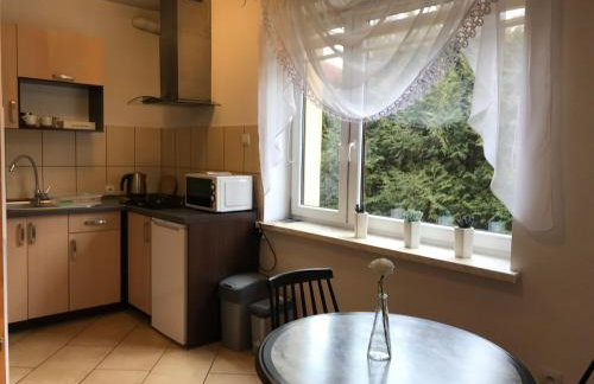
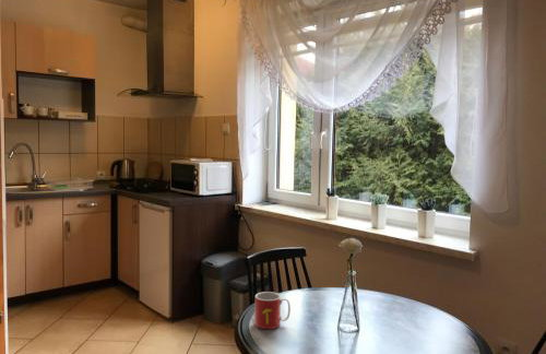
+ mug (272, 309)
